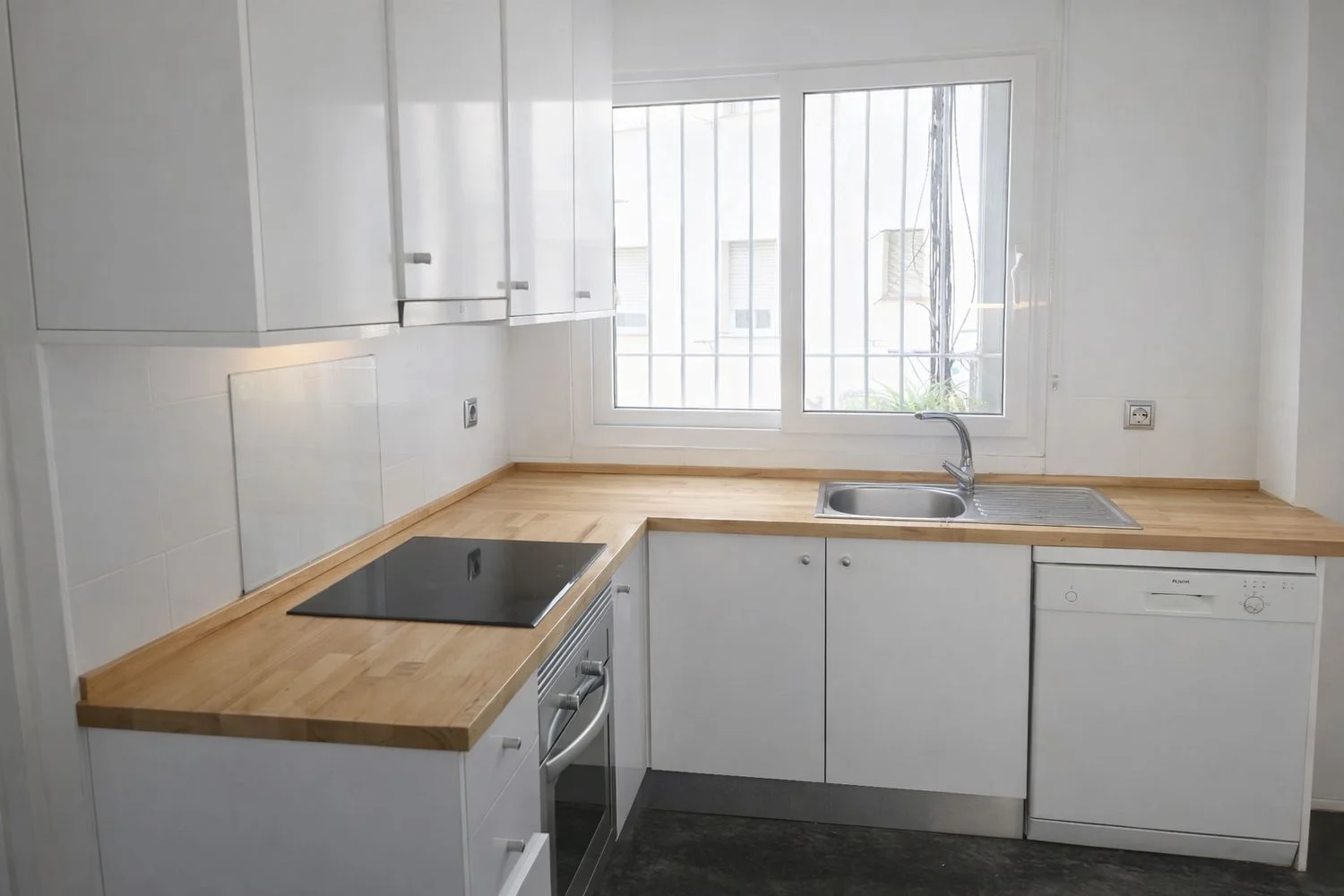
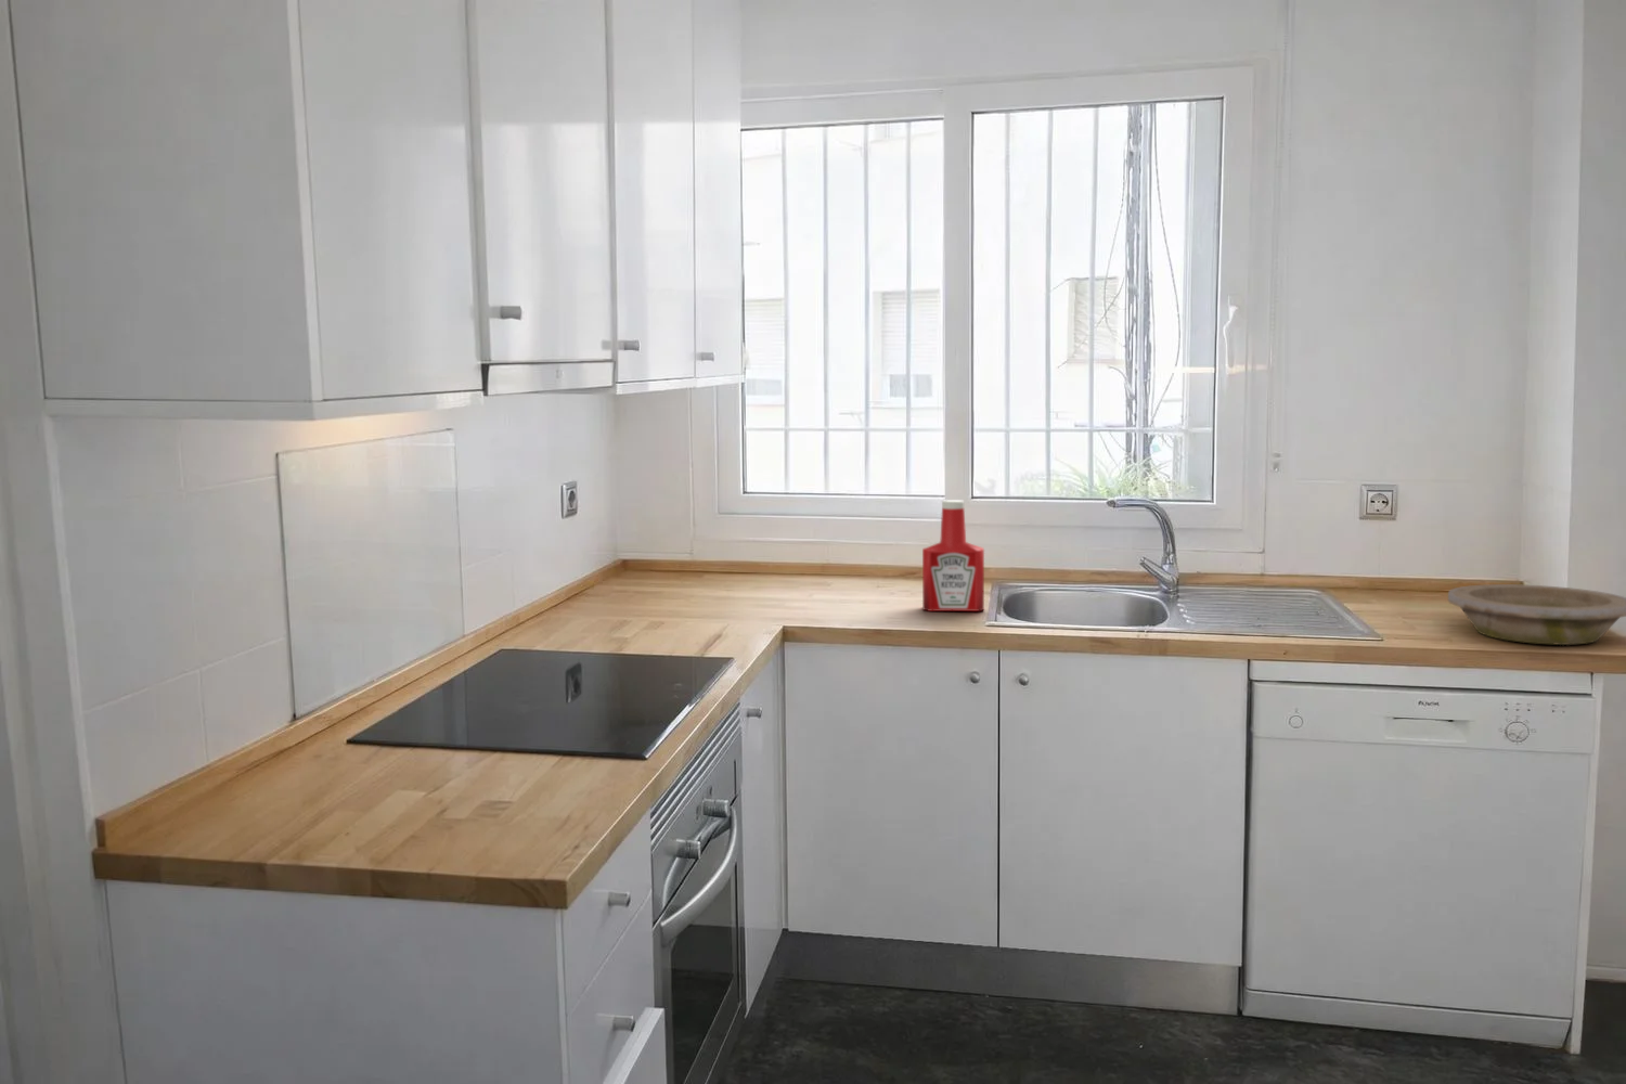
+ bowl (1538, 615)
+ soap bottle (953, 555)
